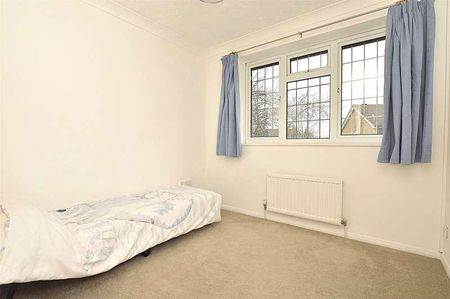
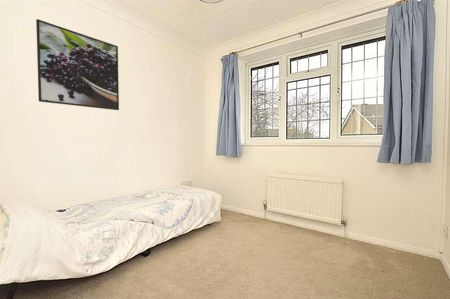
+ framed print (82, 70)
